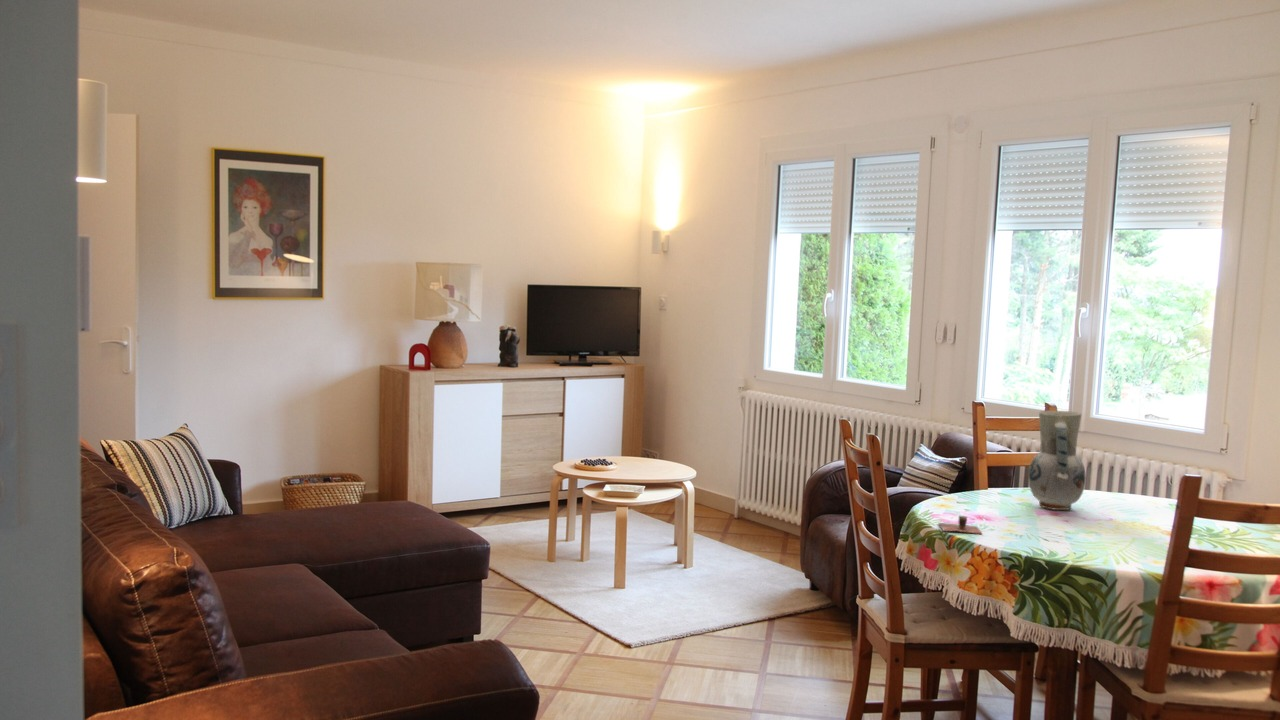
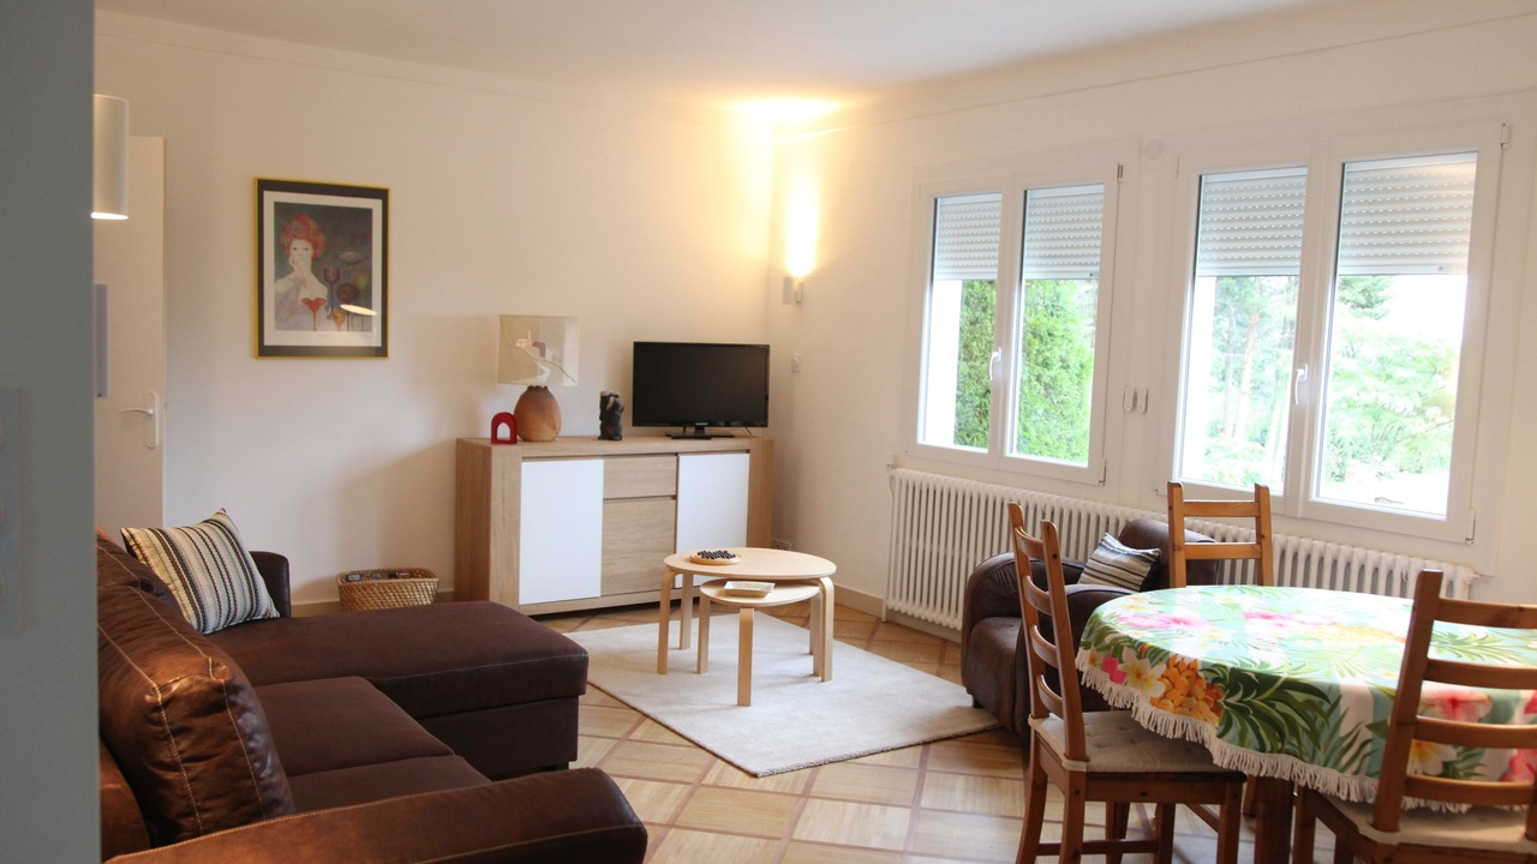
- cup (959, 522)
- vase (1057, 459)
